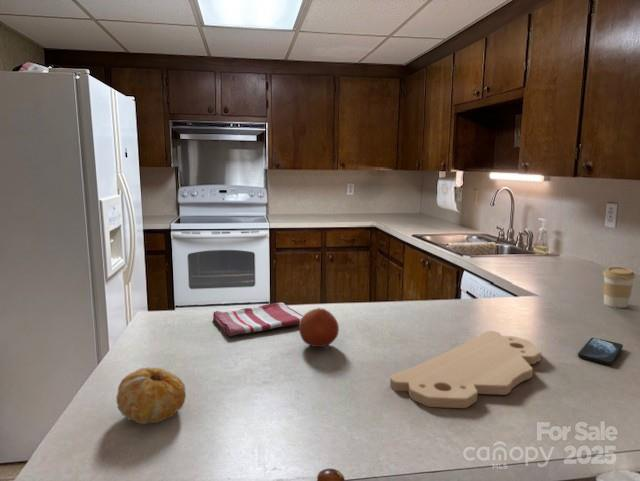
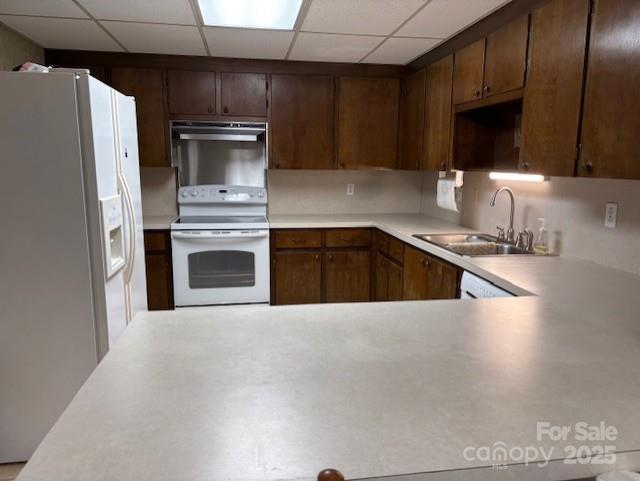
- fruit (318, 327)
- fruit (150, 393)
- dish towel (259, 317)
- cutting board (479, 366)
- coffee cup (617, 286)
- smartphone (600, 350)
